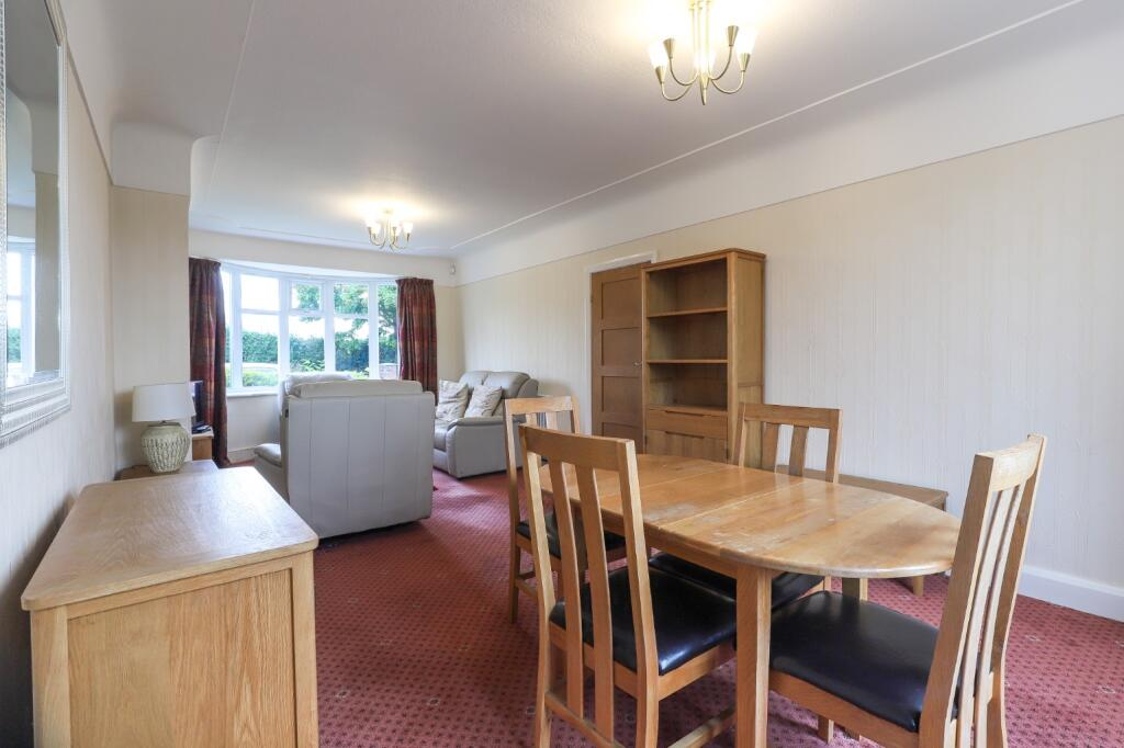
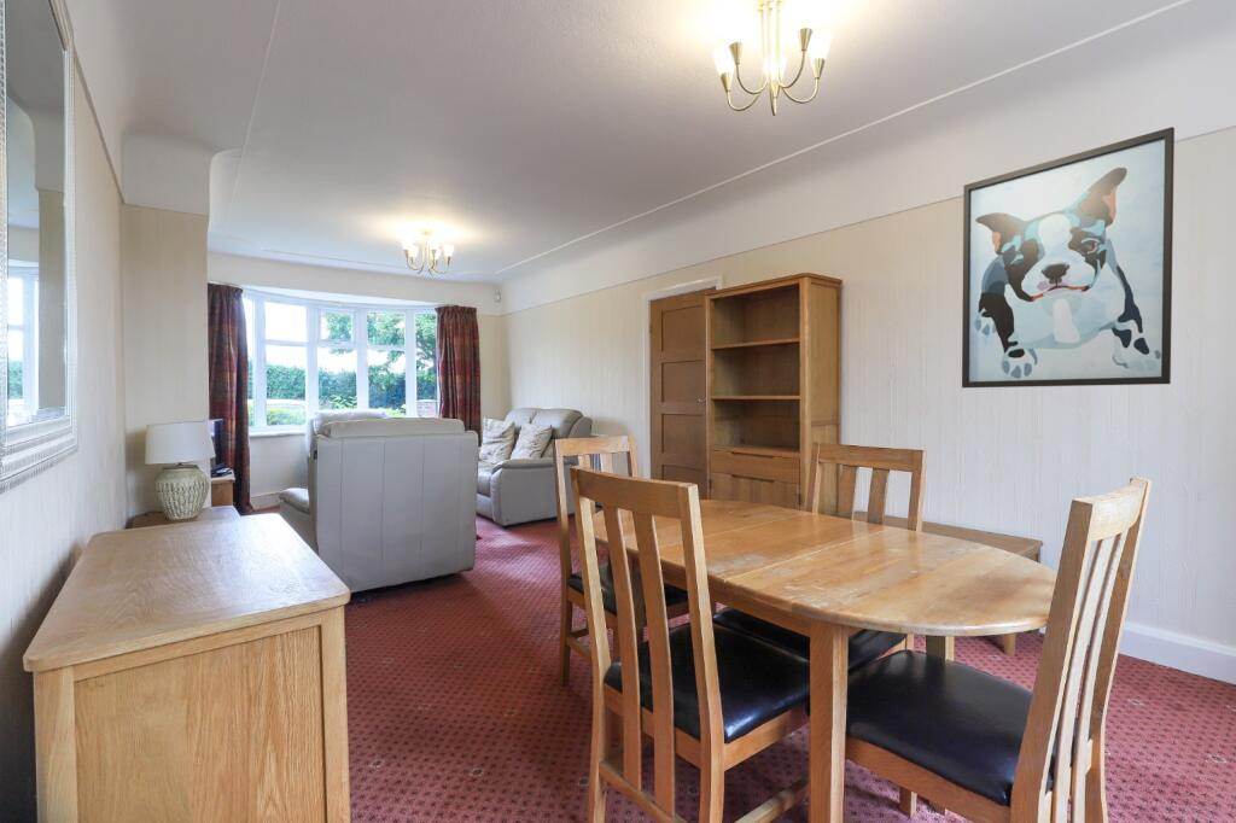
+ wall art (1055, 273)
